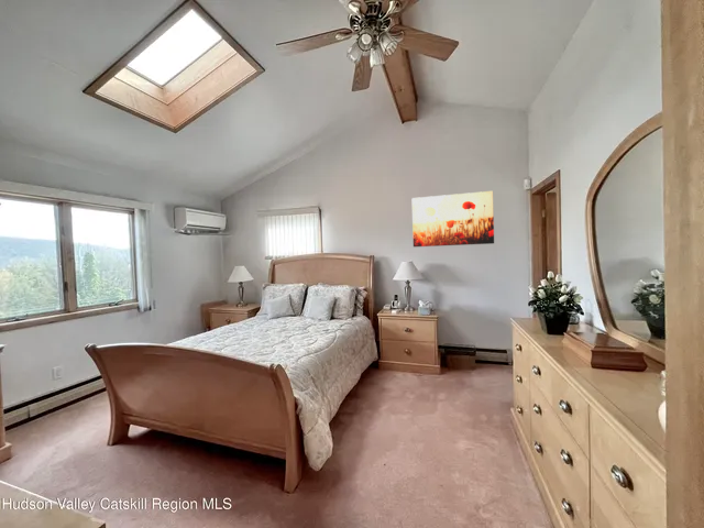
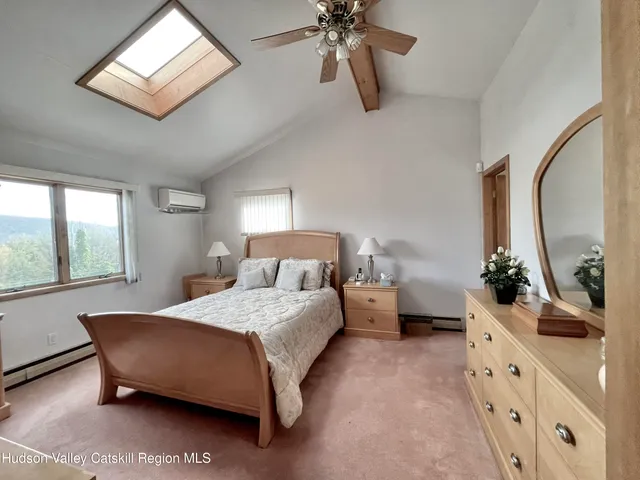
- wall art (451, 220)
